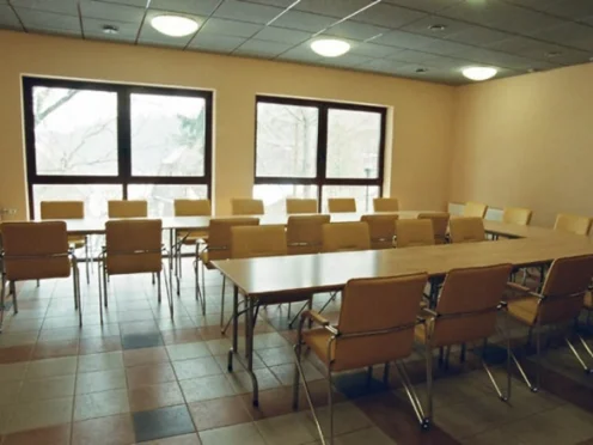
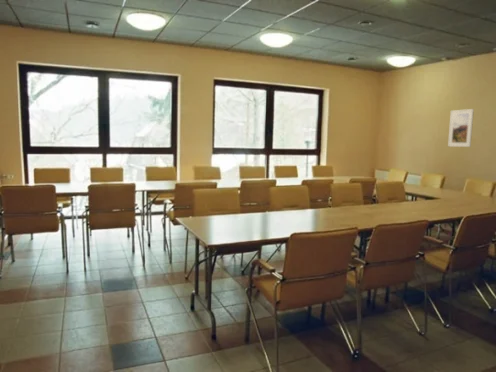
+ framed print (460, 128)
